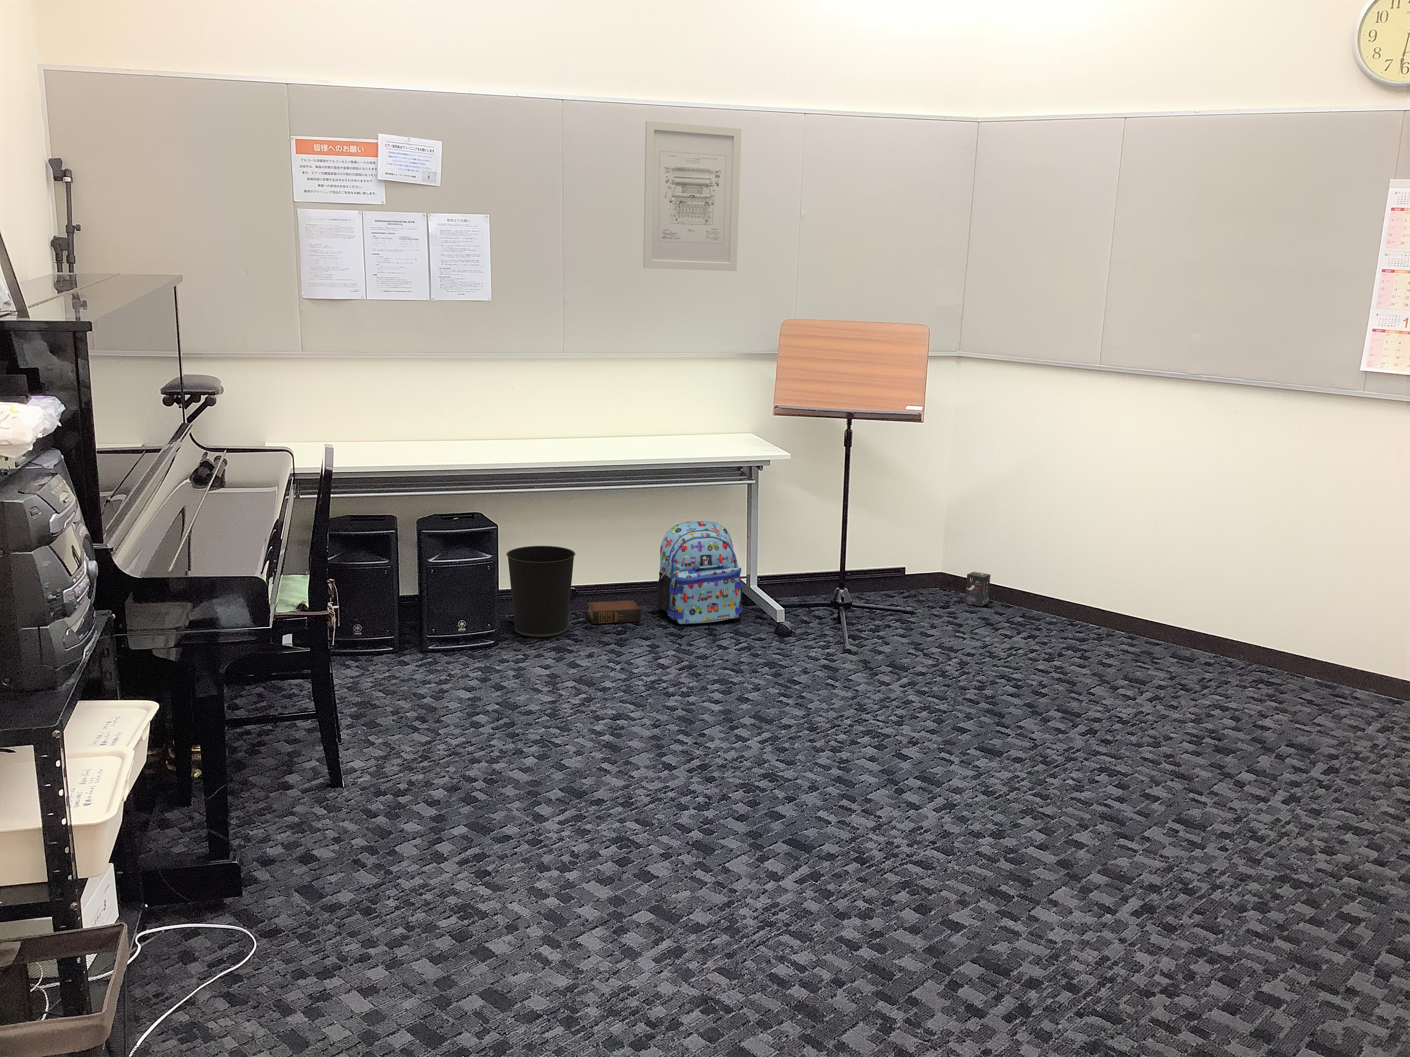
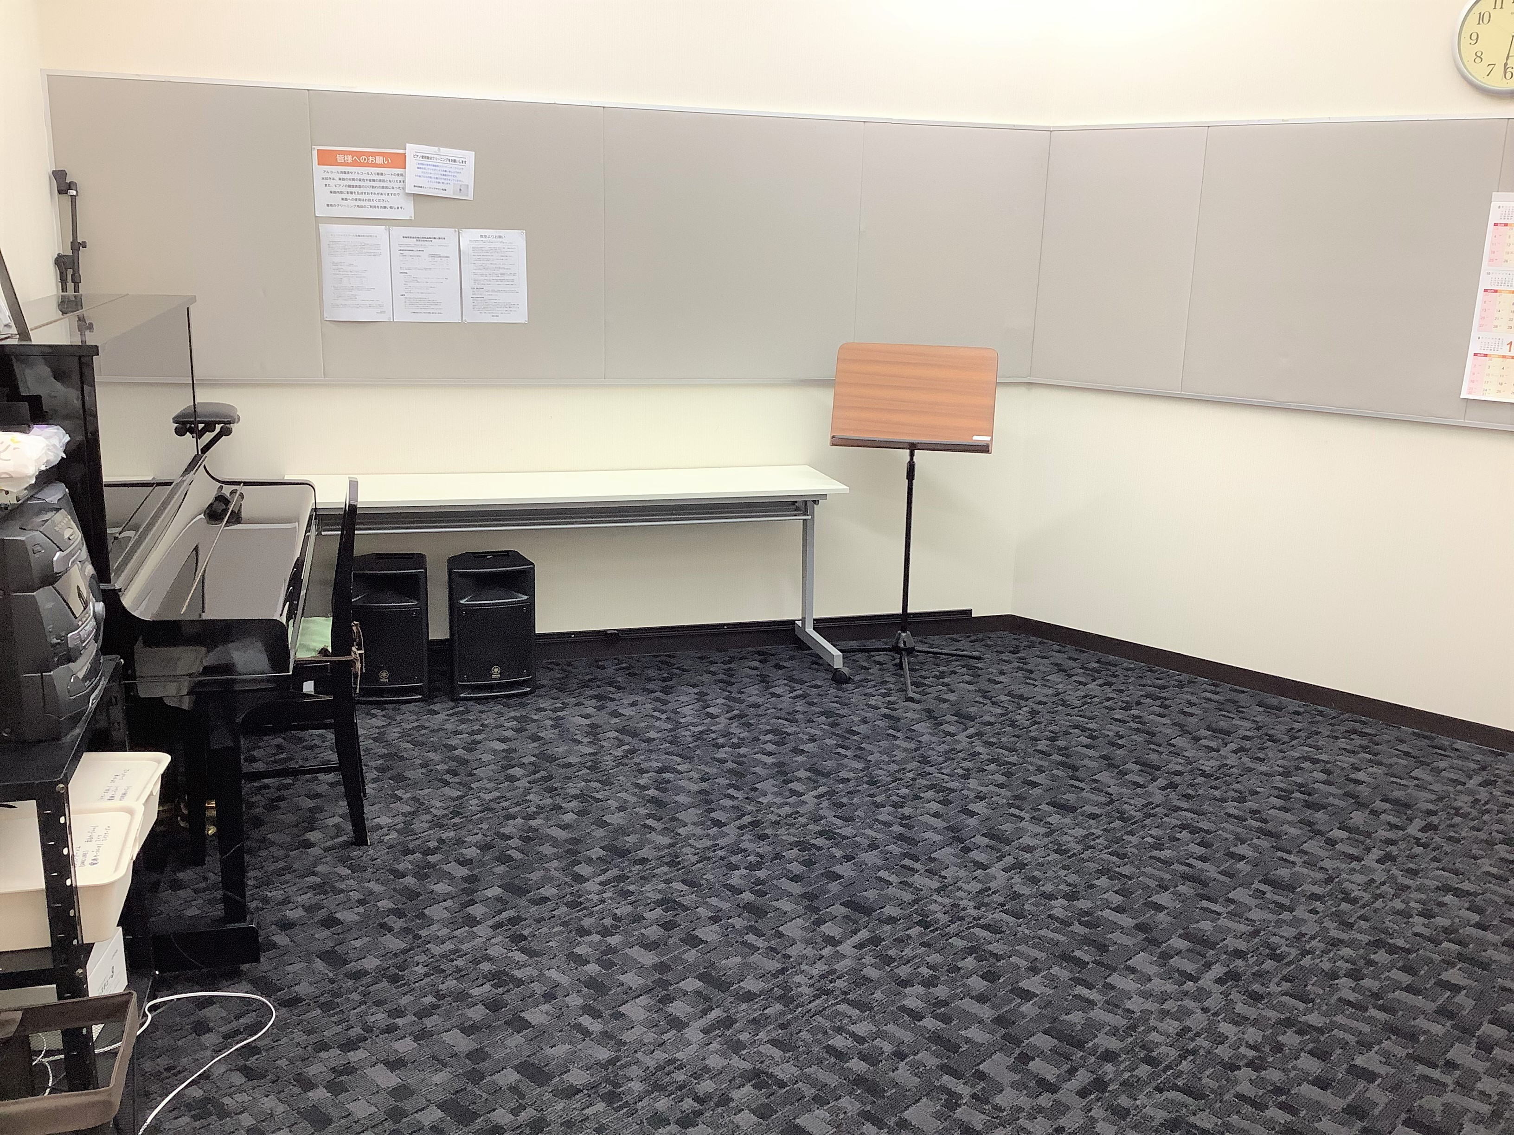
- book (614, 612)
- wall art (692, 198)
- box (978, 588)
- wastebasket (541, 592)
- backpack (701, 571)
